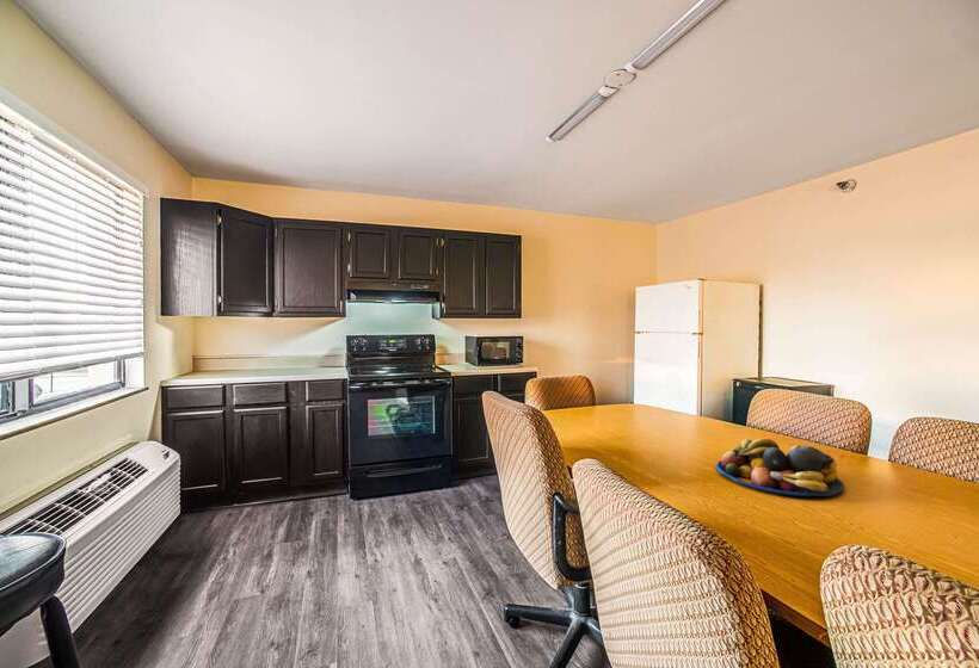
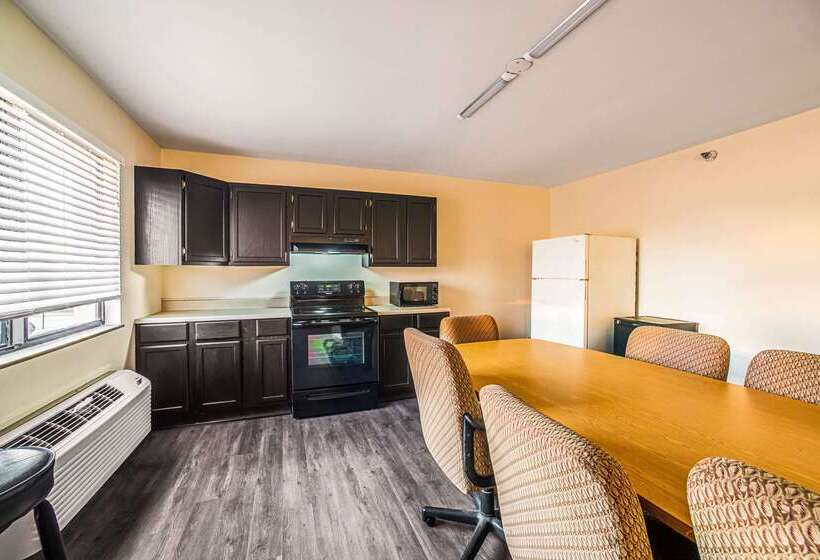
- fruit bowl (774, 457)
